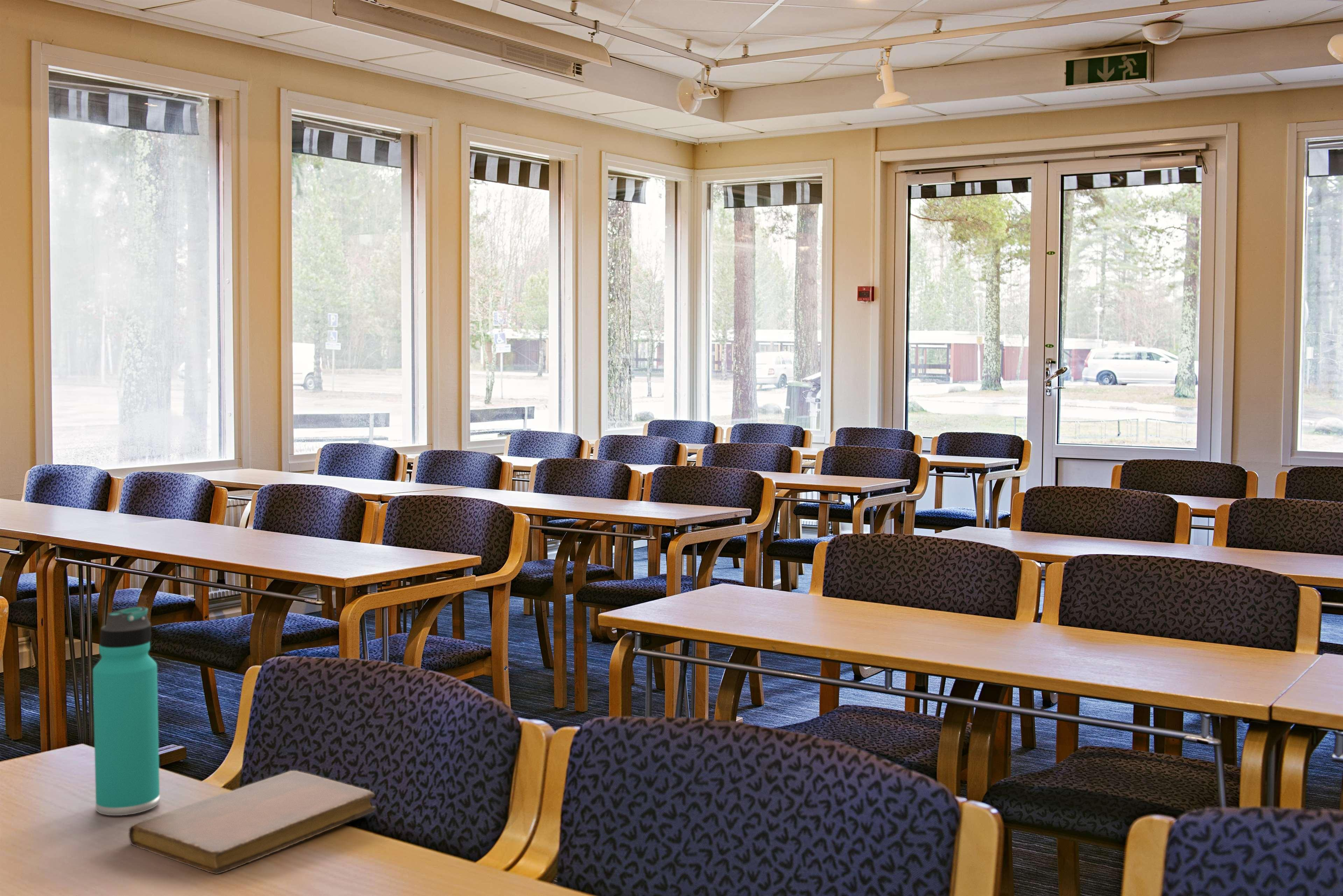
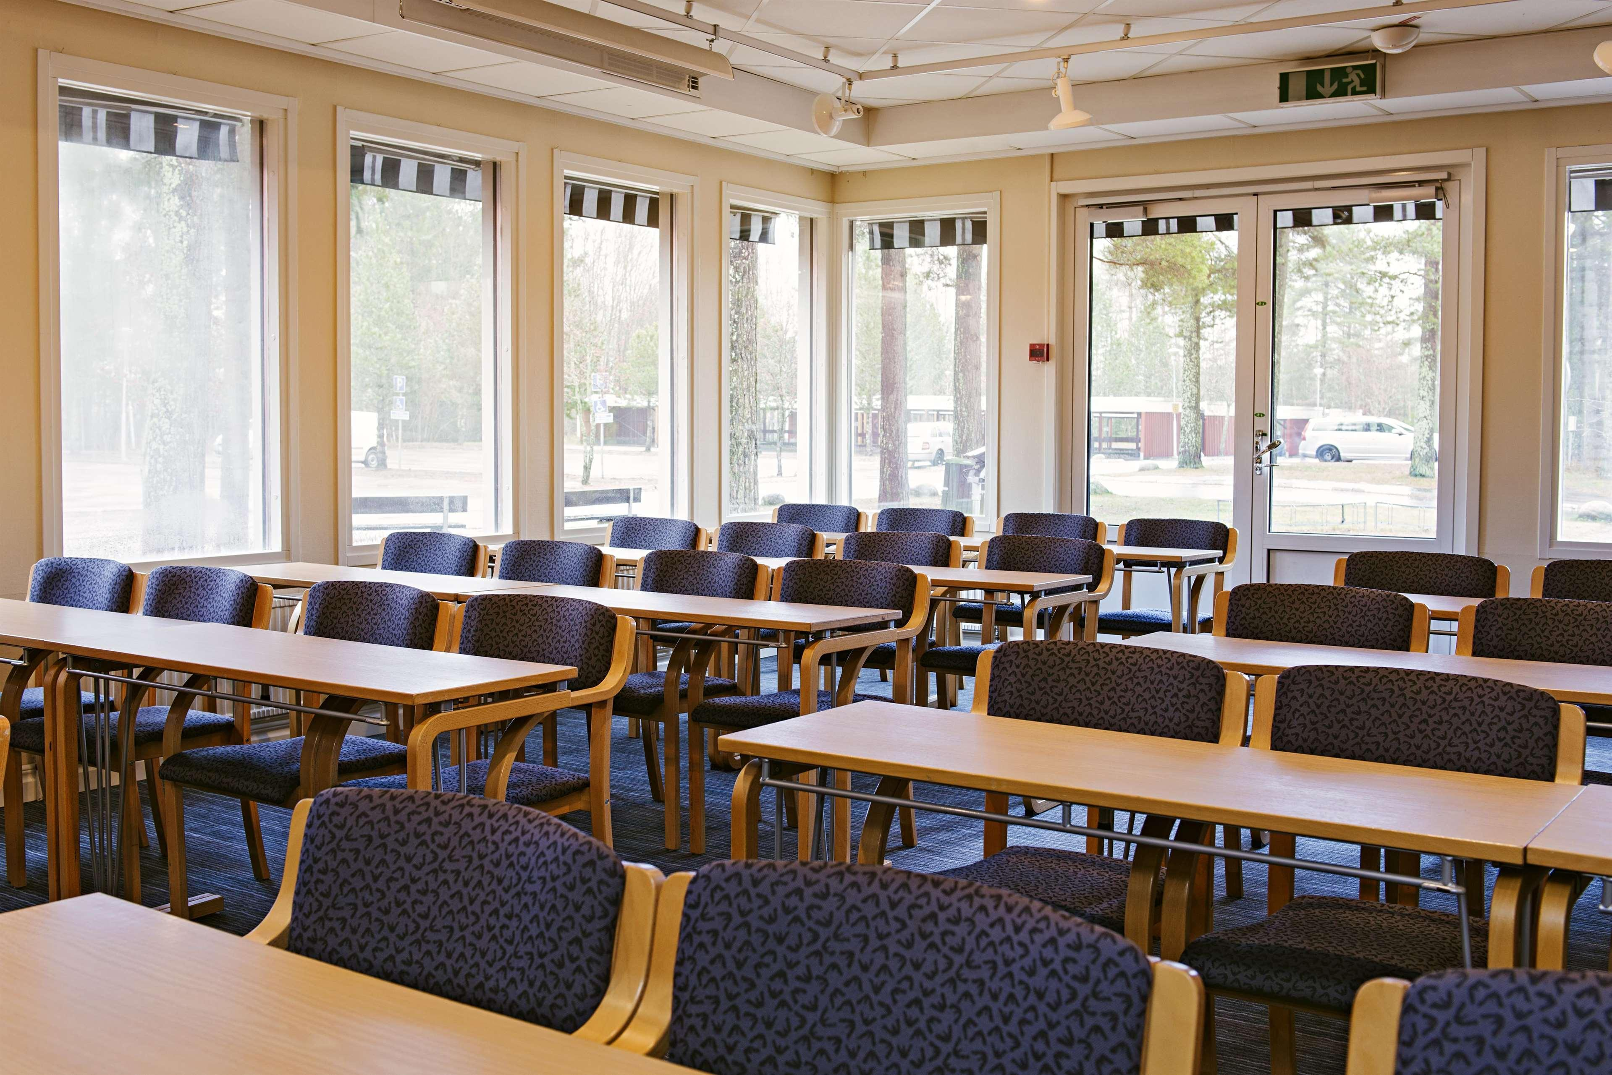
- thermos bottle (126, 709)
- notebook (257, 817)
